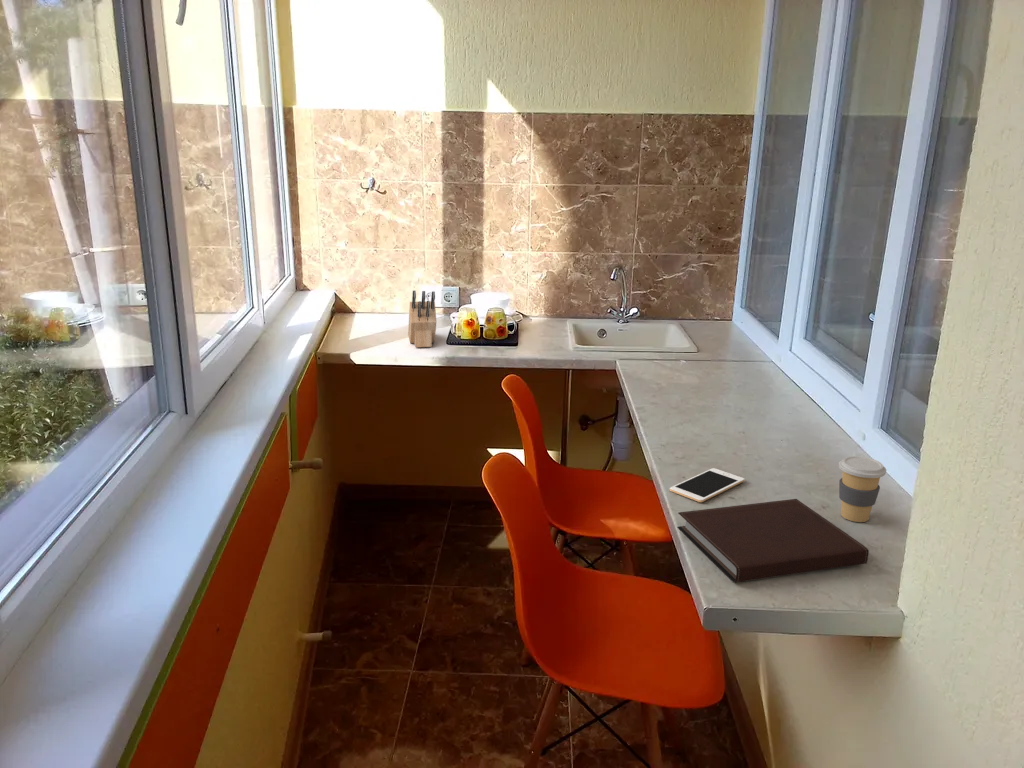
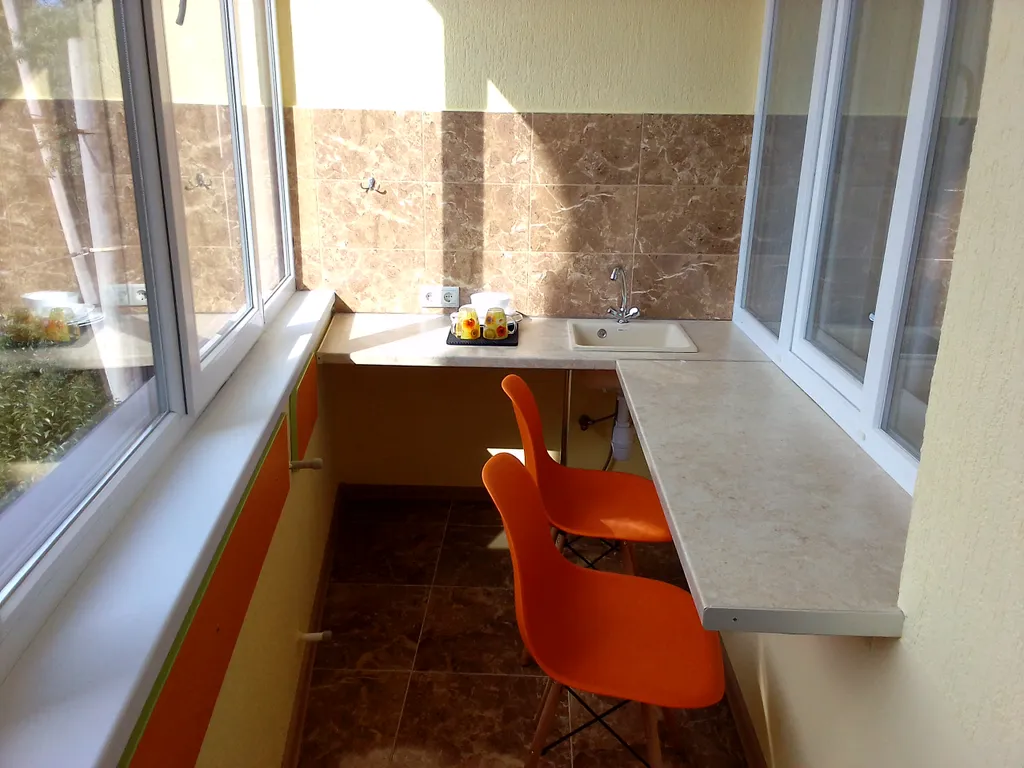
- cell phone (707, 484)
- knife block (421, 314)
- coffee cup (858, 490)
- notebook (768, 537)
